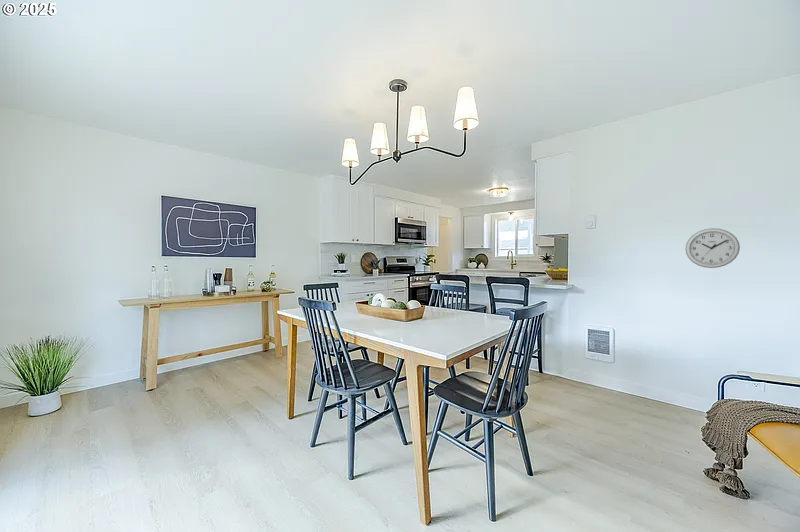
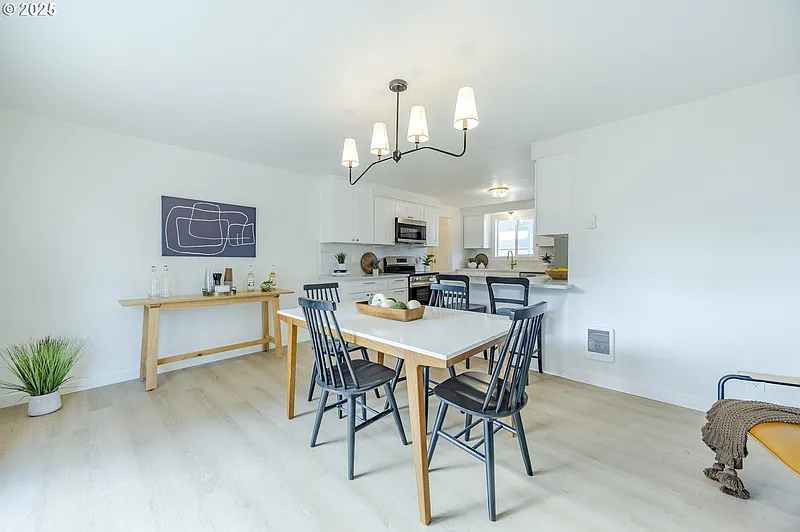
- wall clock (711, 248)
